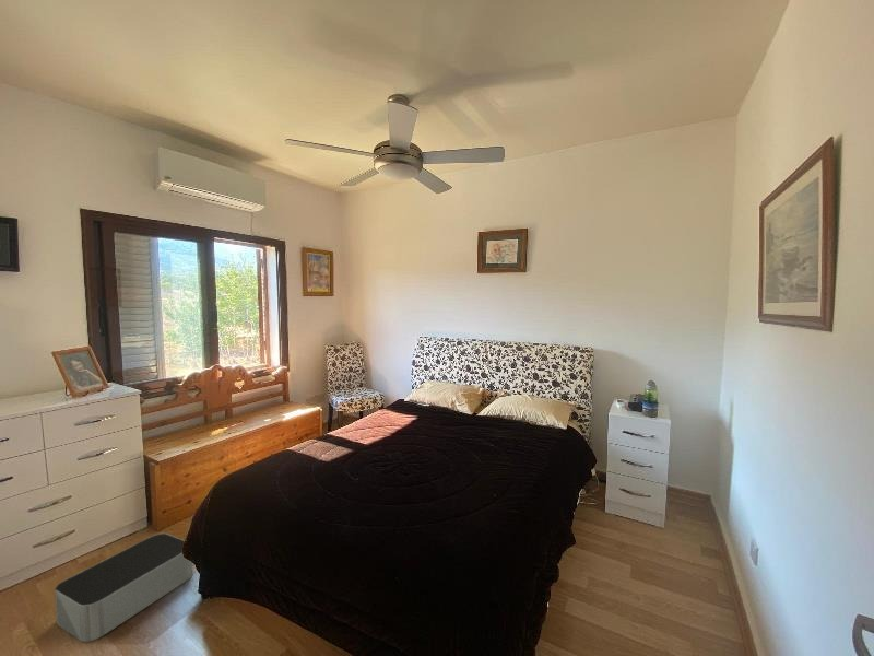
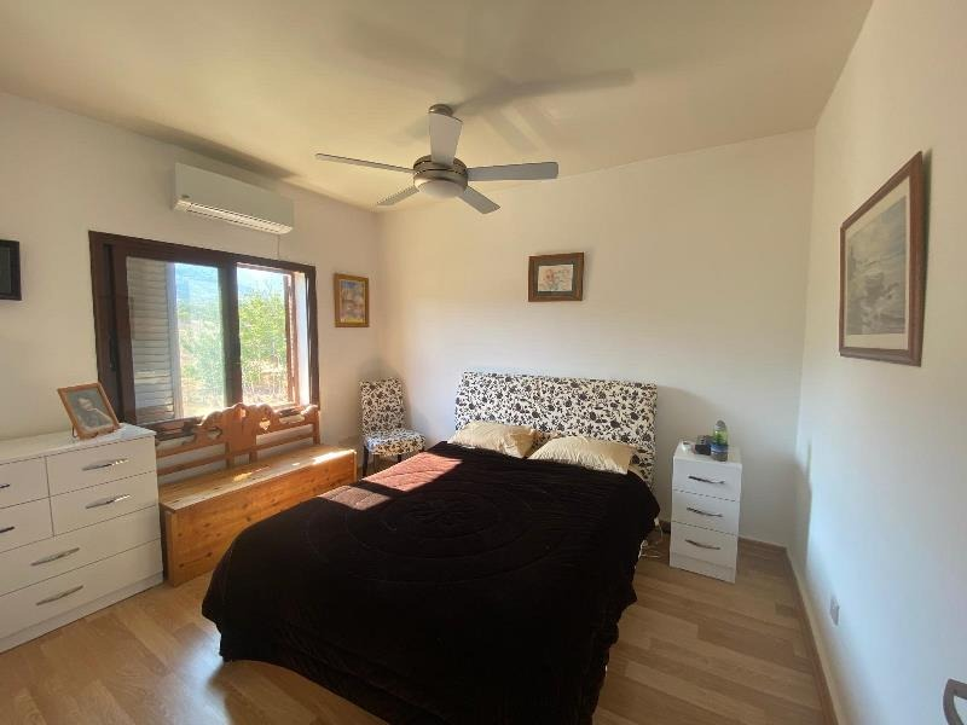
- storage bin (129, 579)
